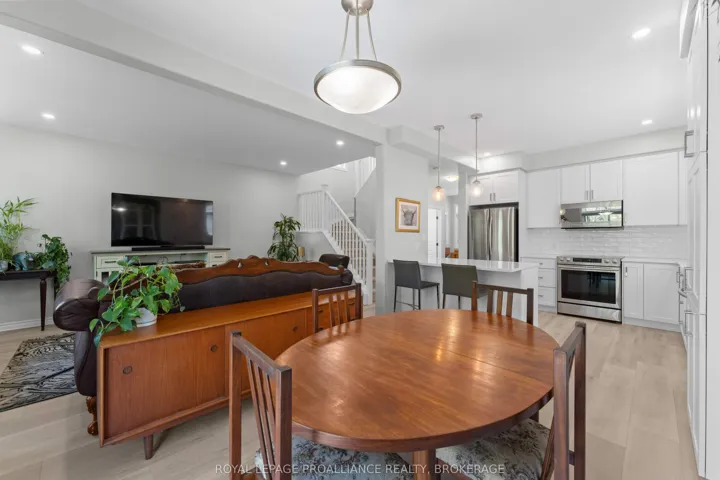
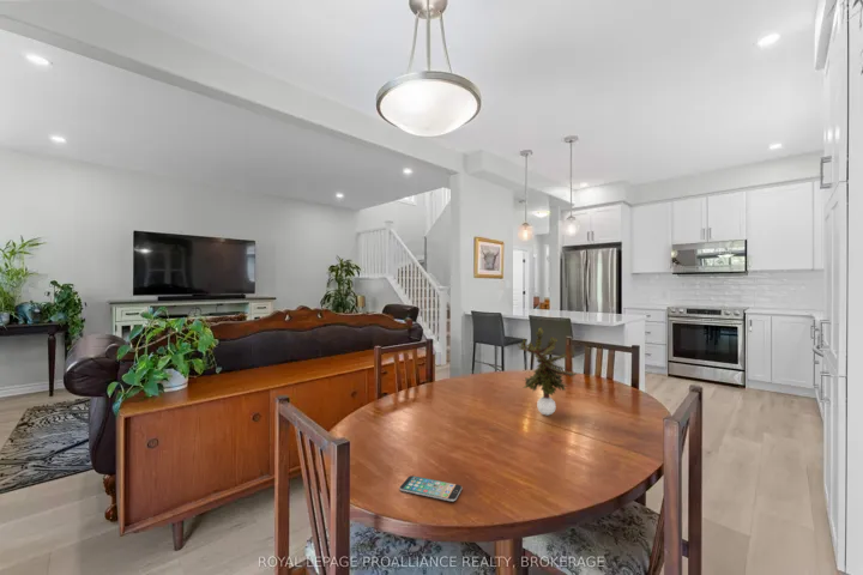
+ smartphone (430, 488)
+ potted plant (542, 371)
